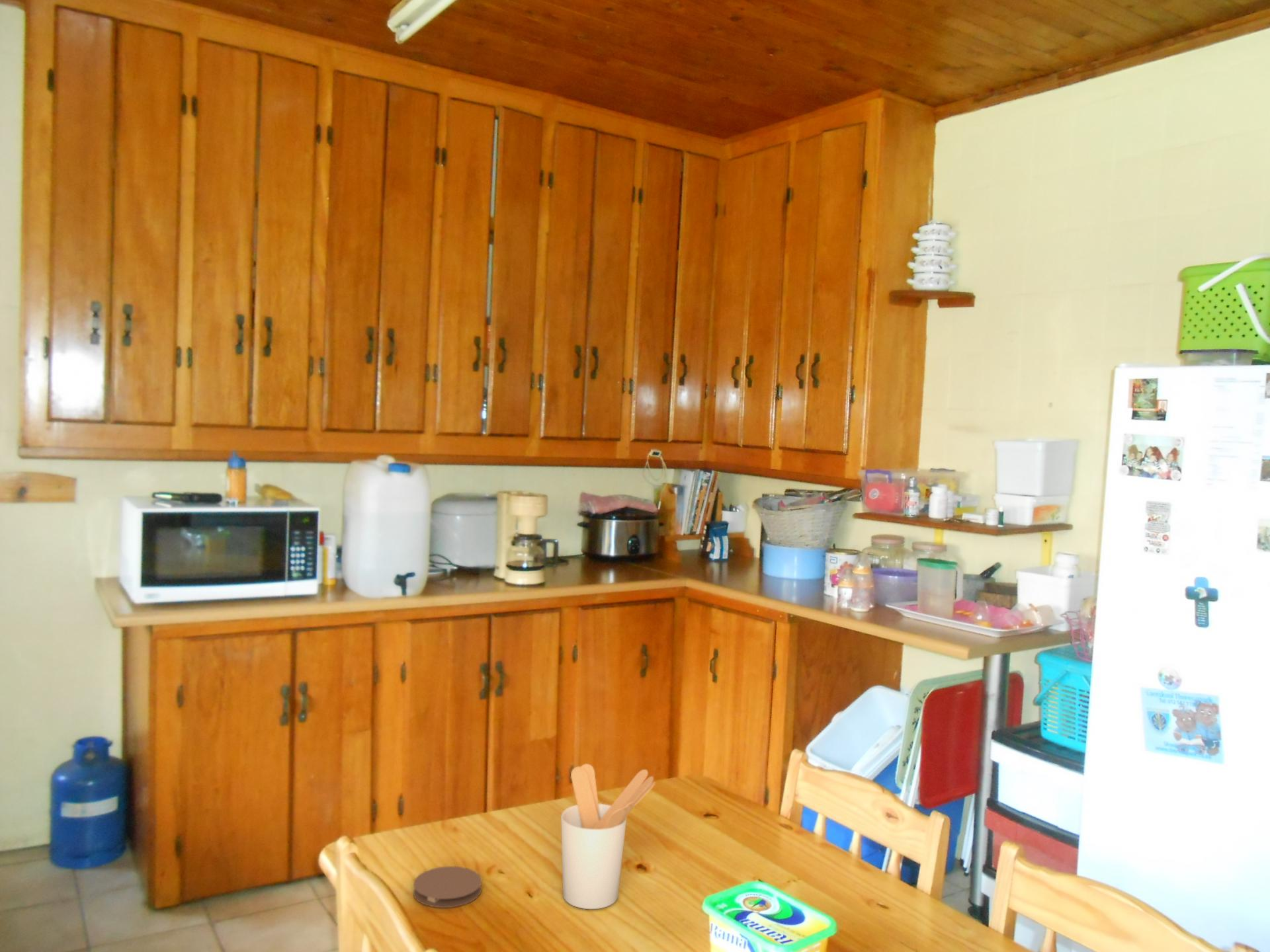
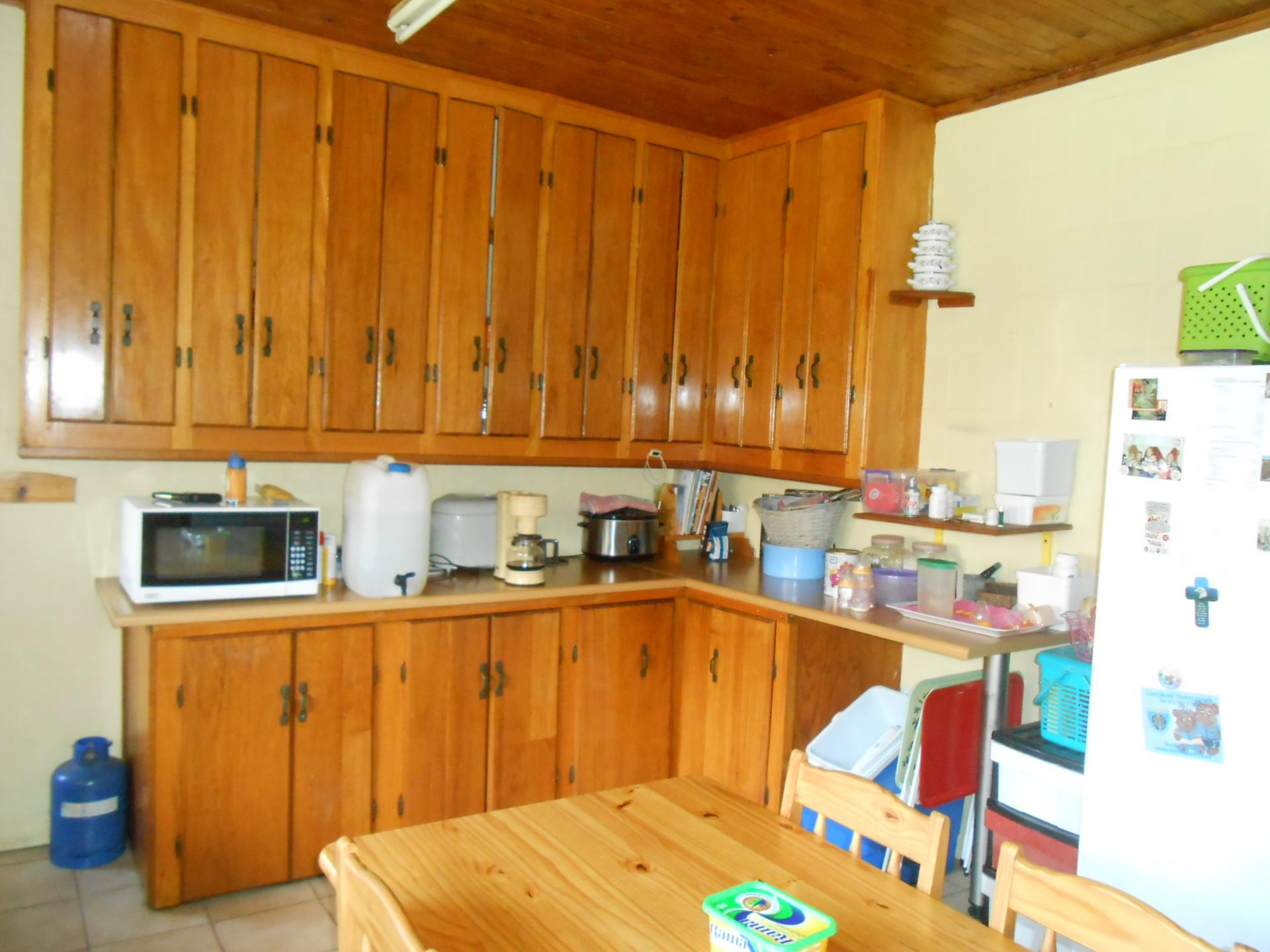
- coaster (447, 886)
- utensil holder (609, 834)
